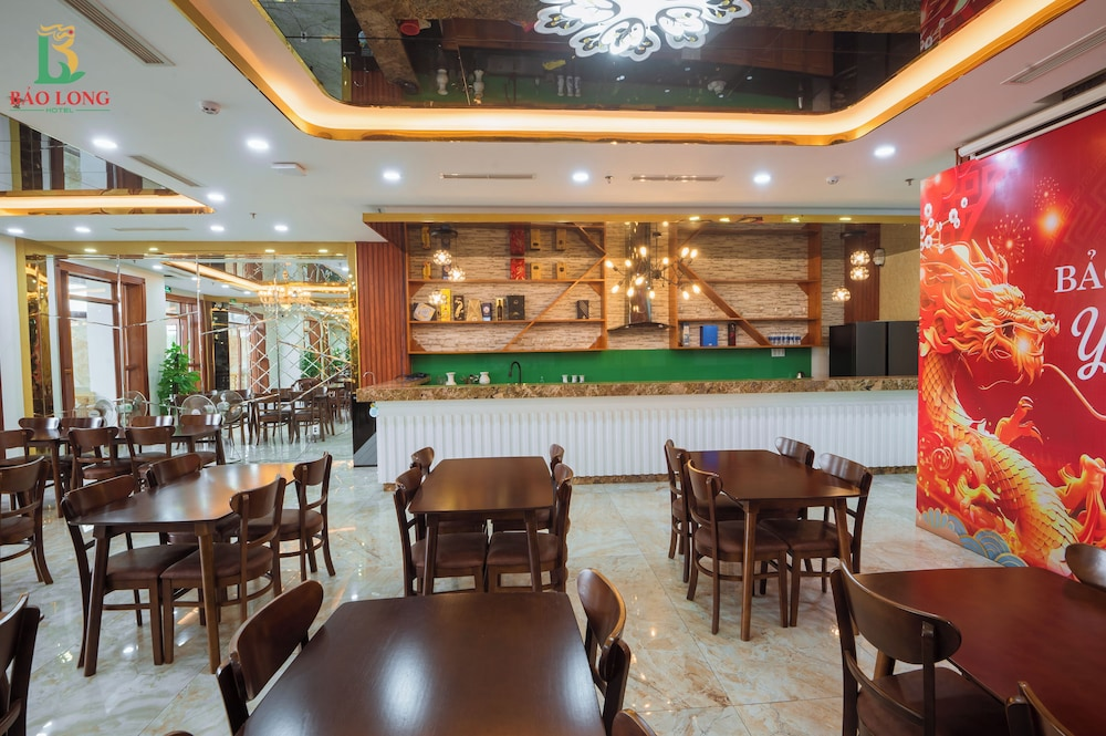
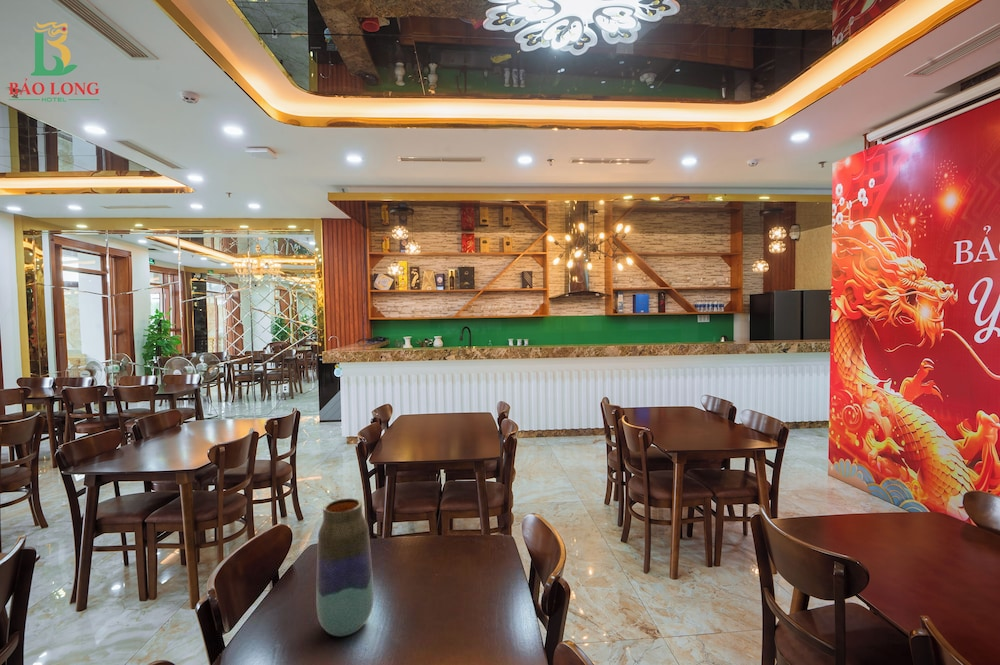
+ vase (344, 565)
